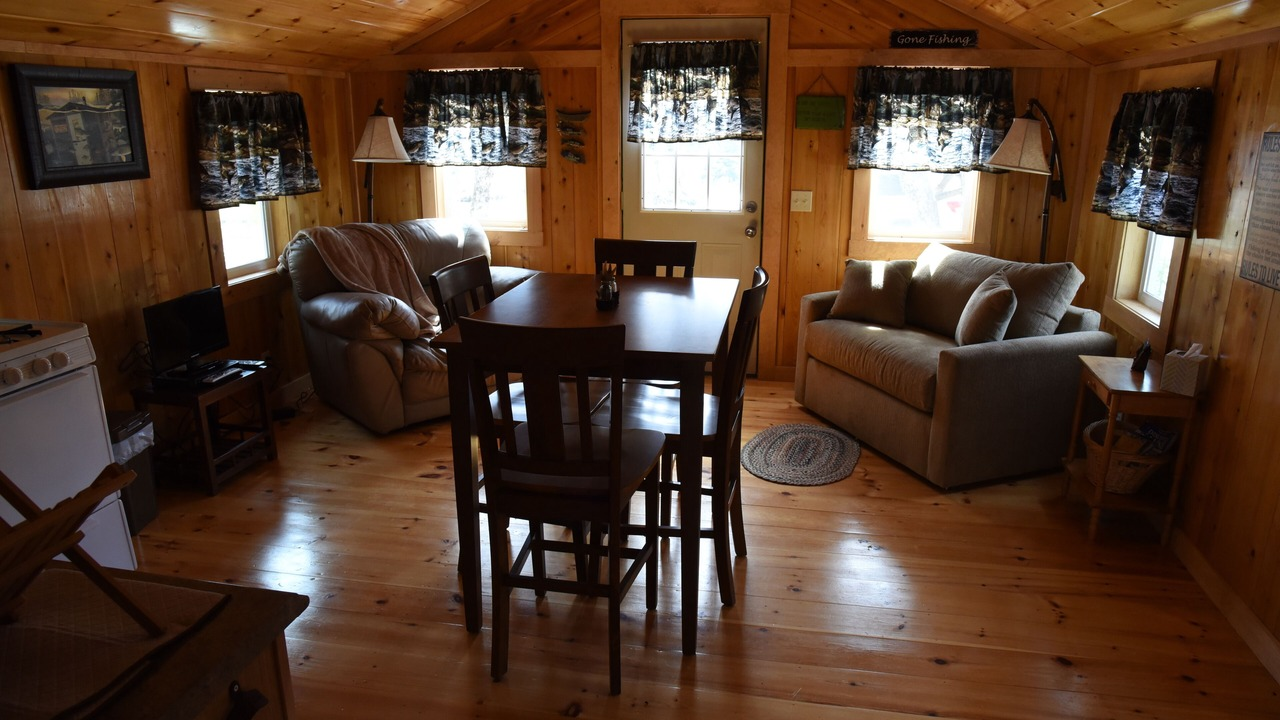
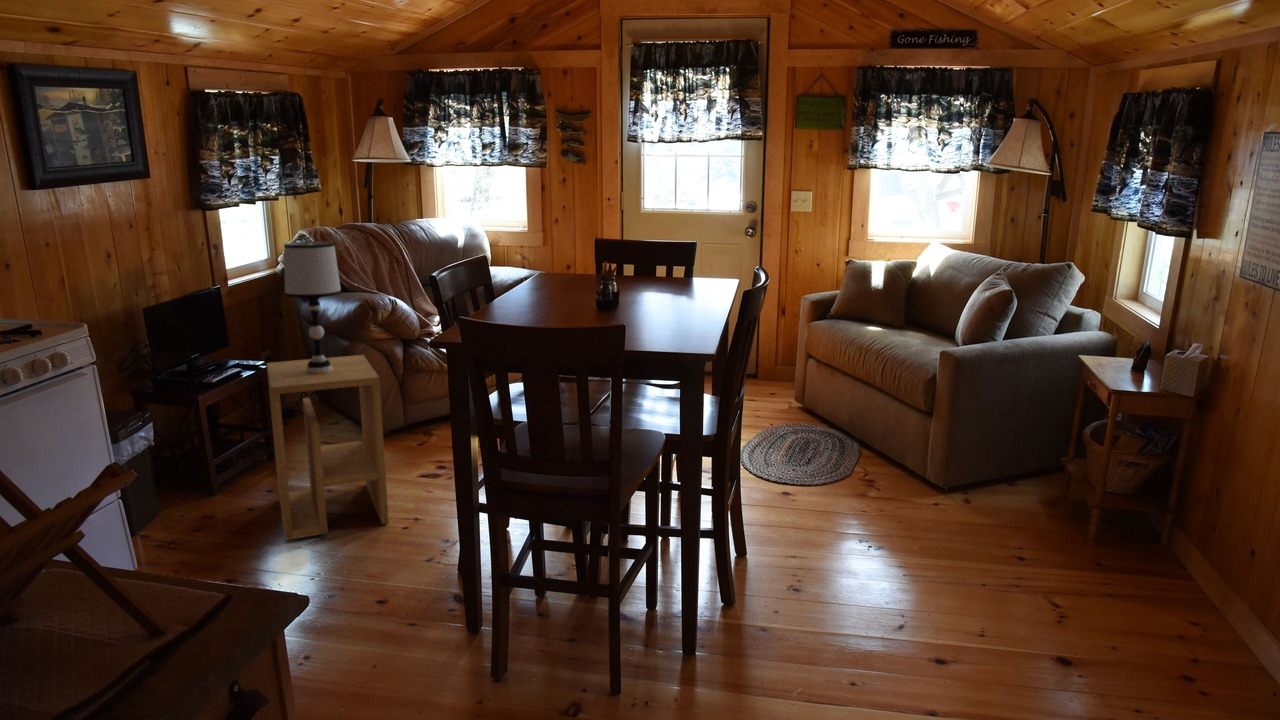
+ side table (326, 445)
+ table lamp (314, 307)
